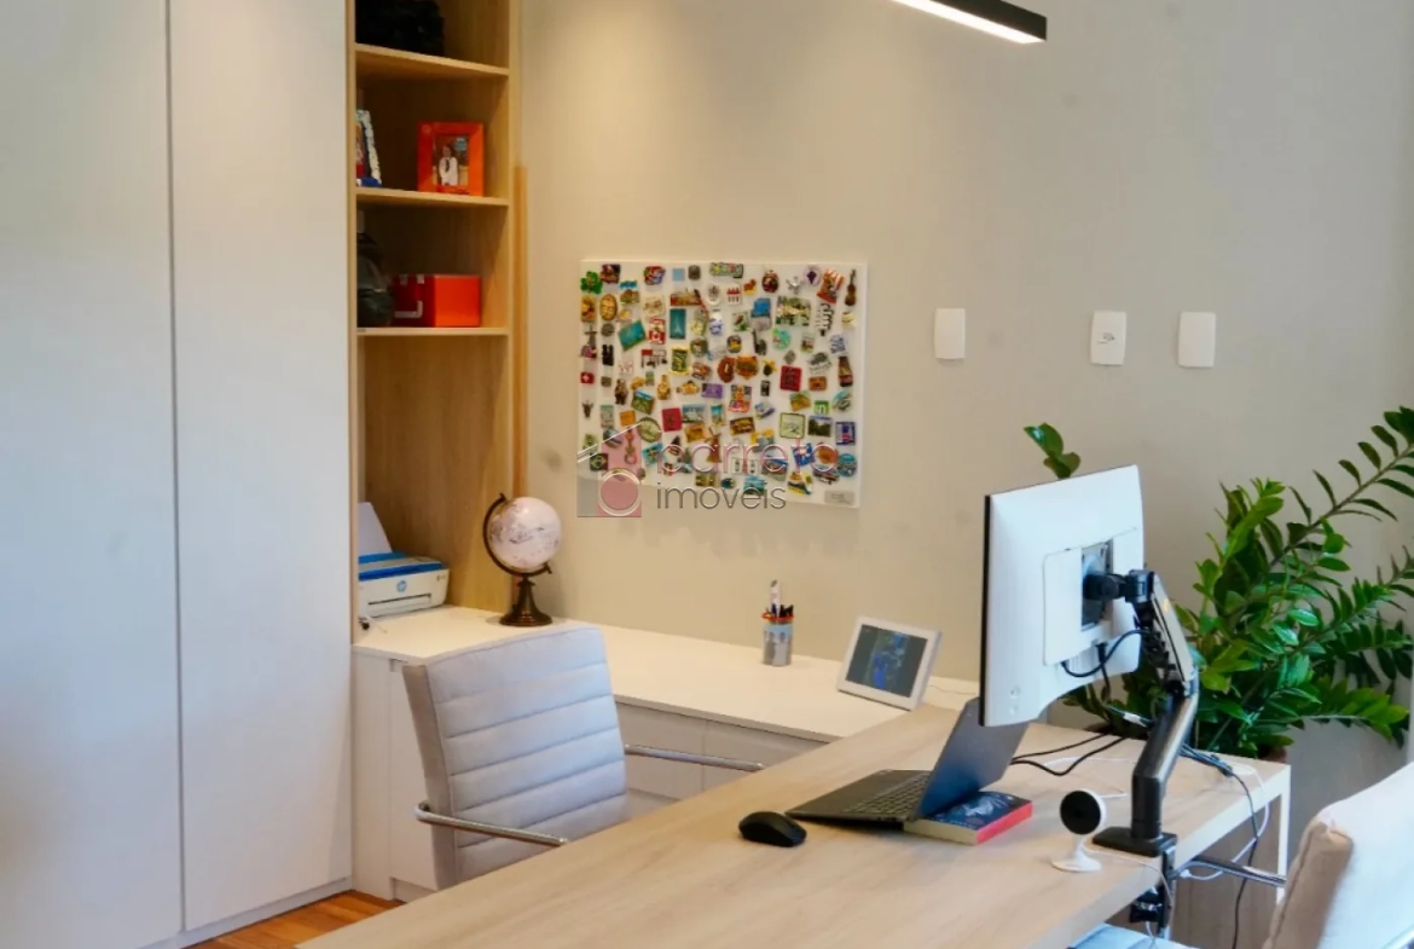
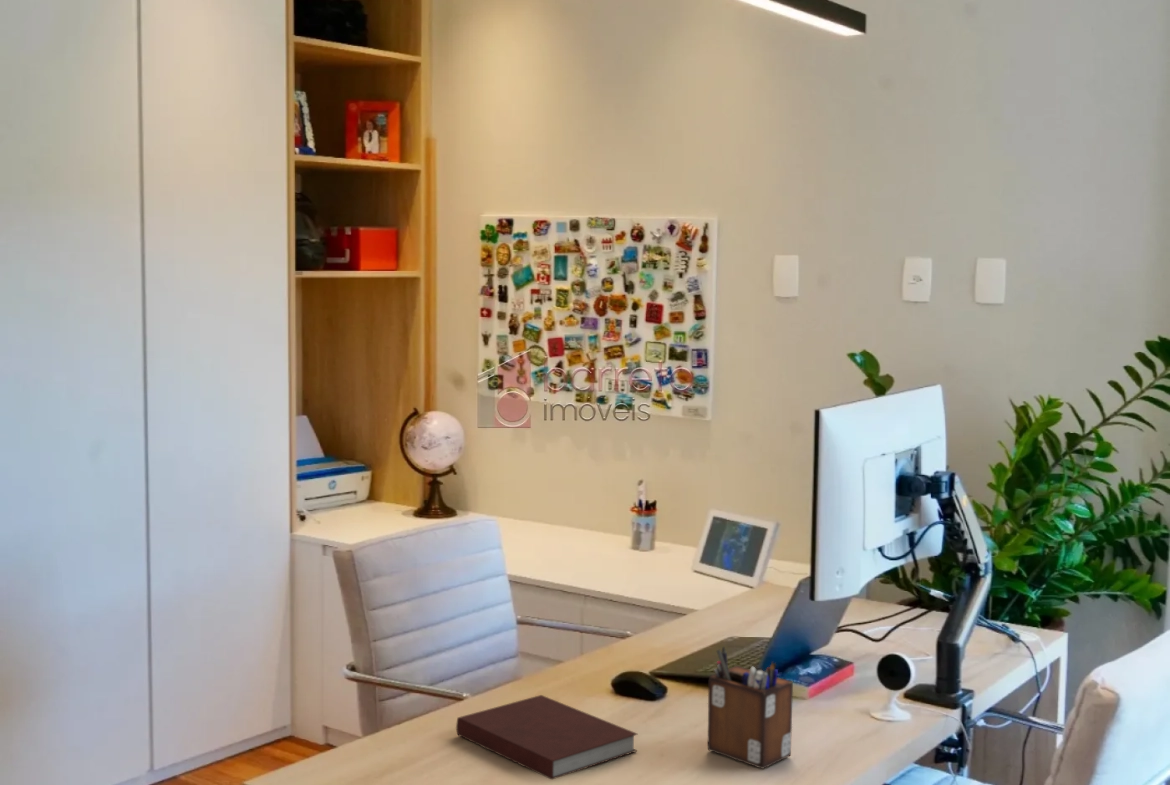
+ notebook (545, 734)
+ desk organizer (750, 701)
